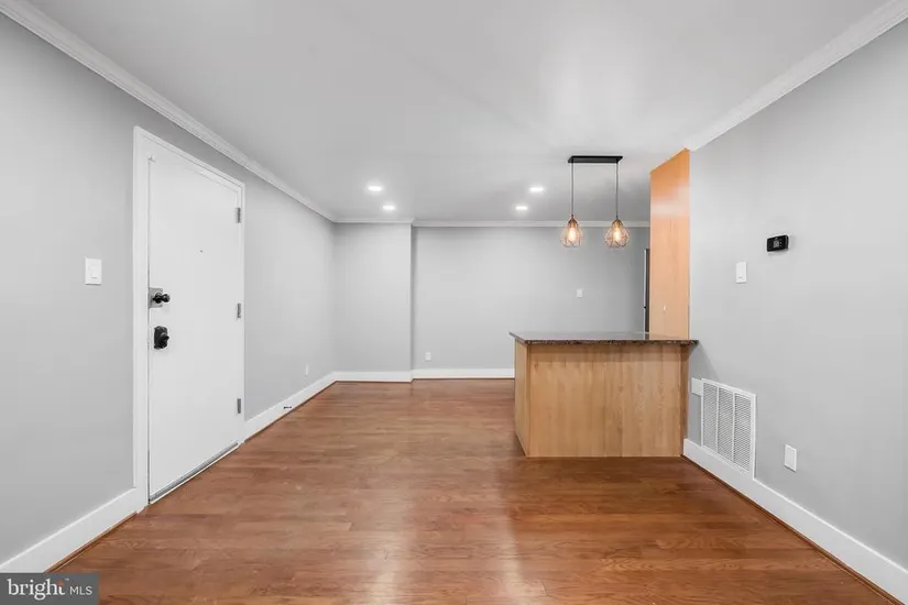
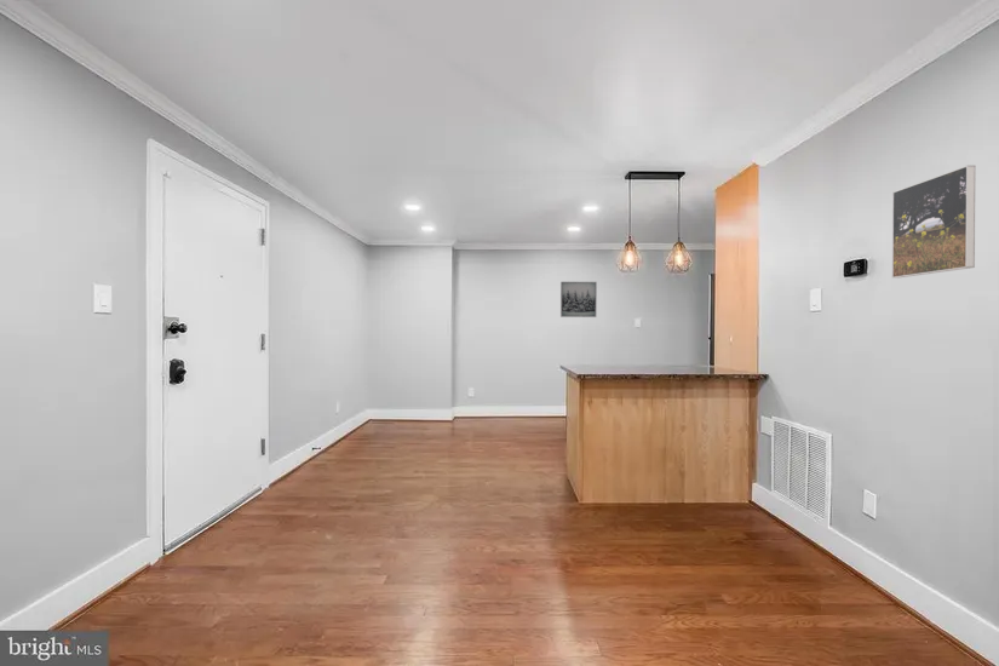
+ wall art (578, 299)
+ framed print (930, 226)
